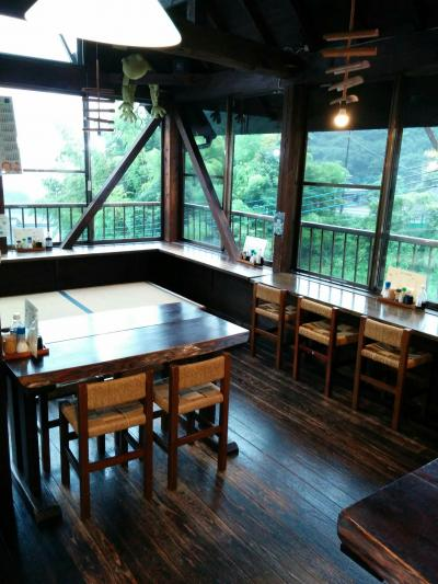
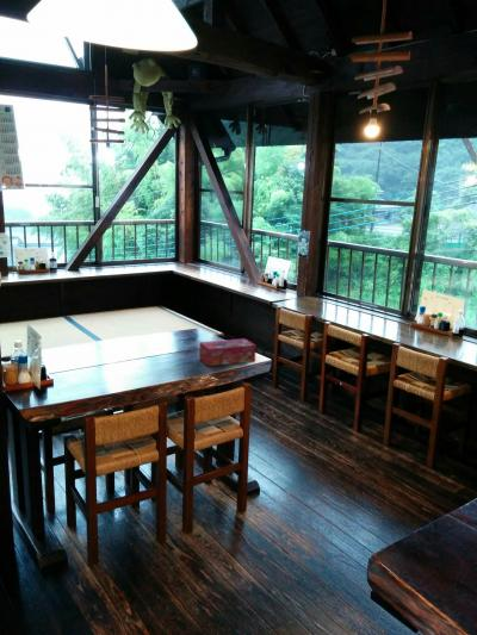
+ tissue box (227, 351)
